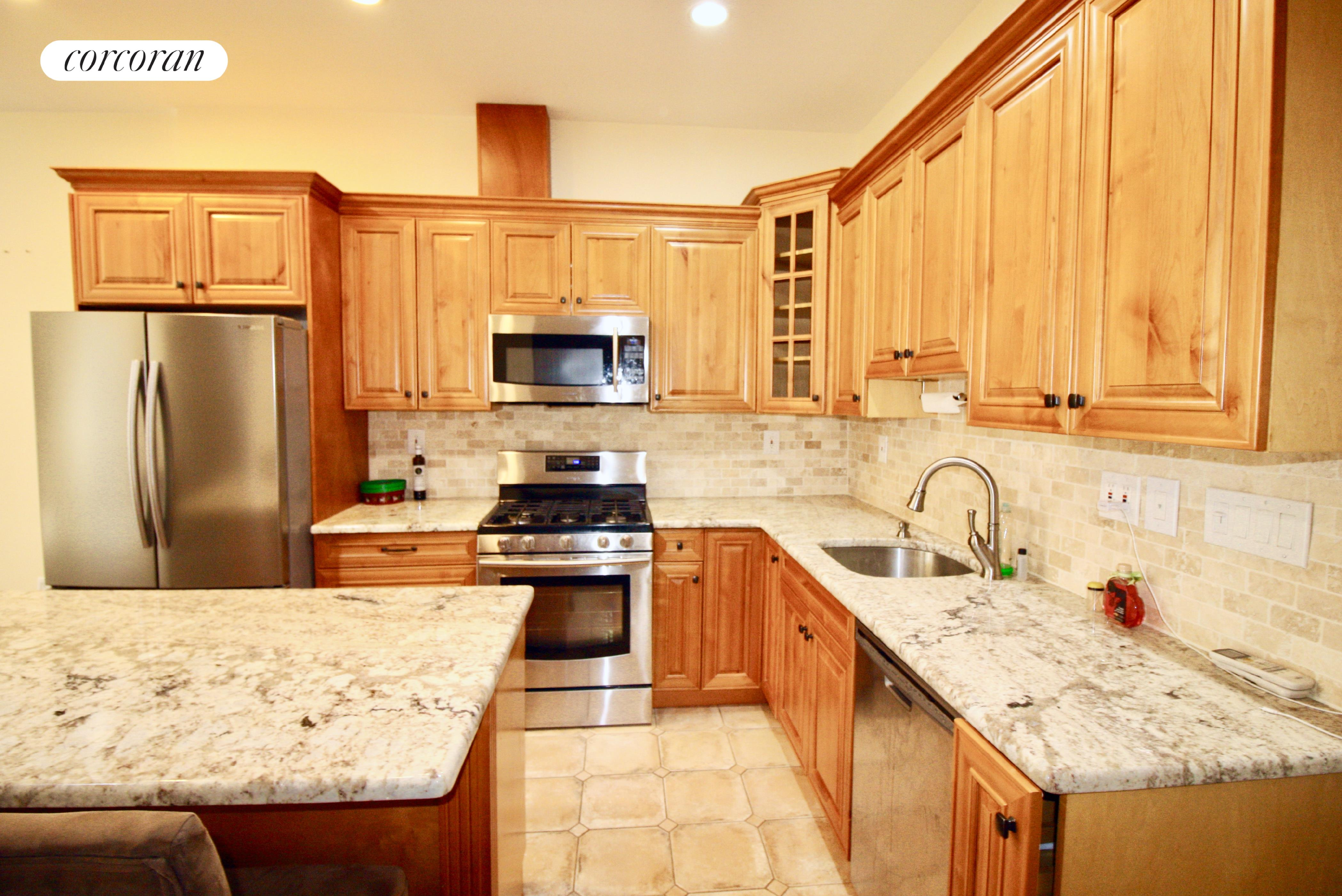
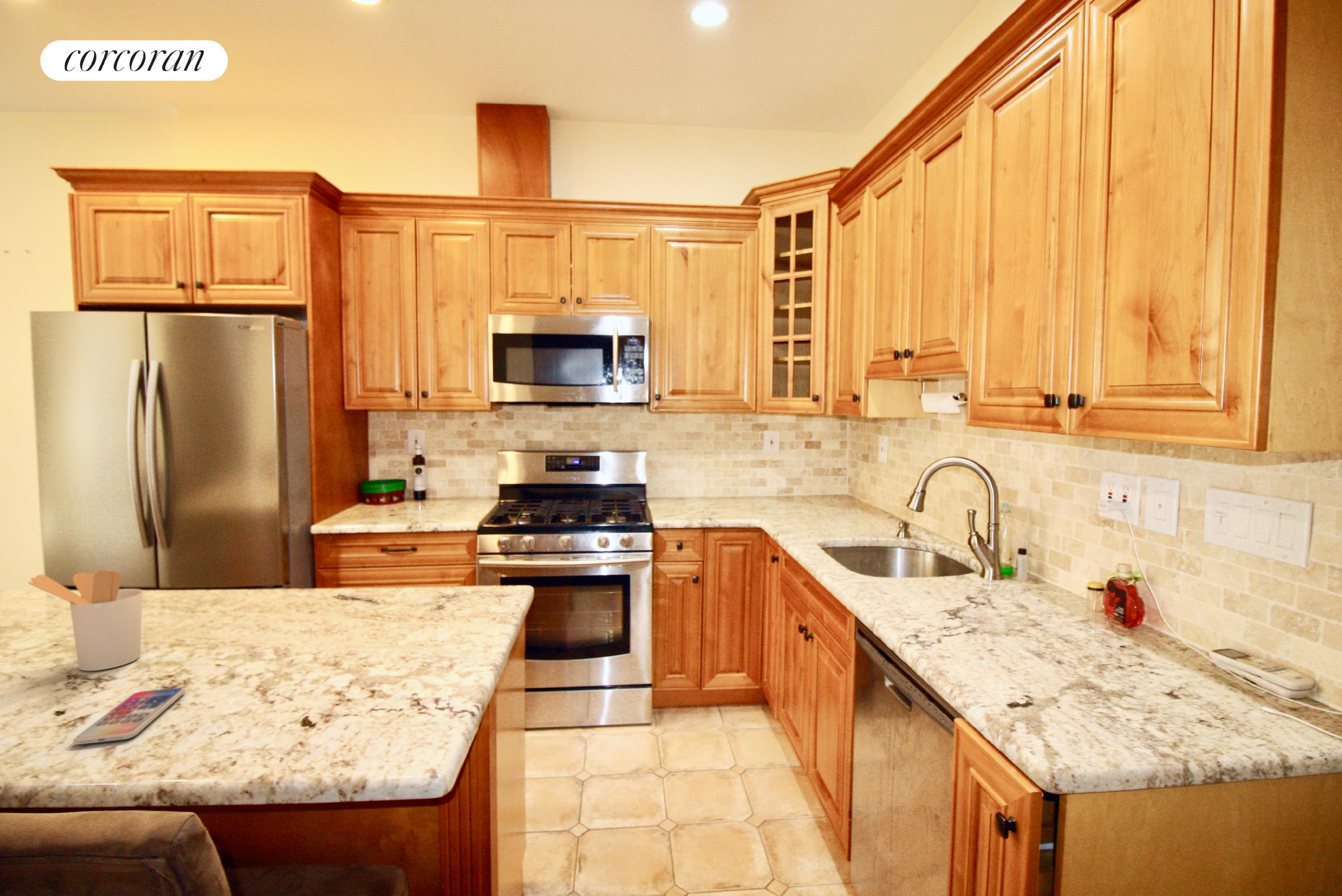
+ utensil holder (88, 616)
+ smartphone (134, 714)
